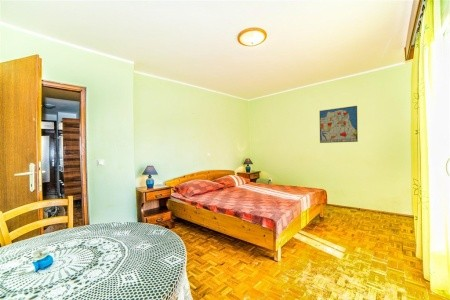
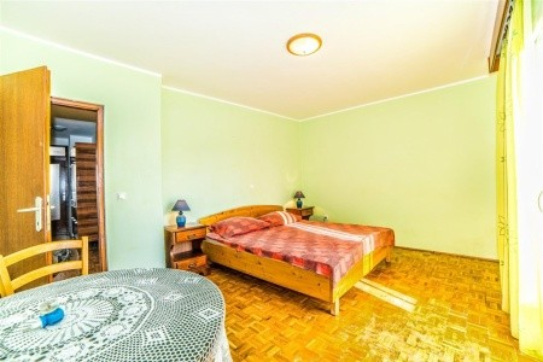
- wall art (337, 125)
